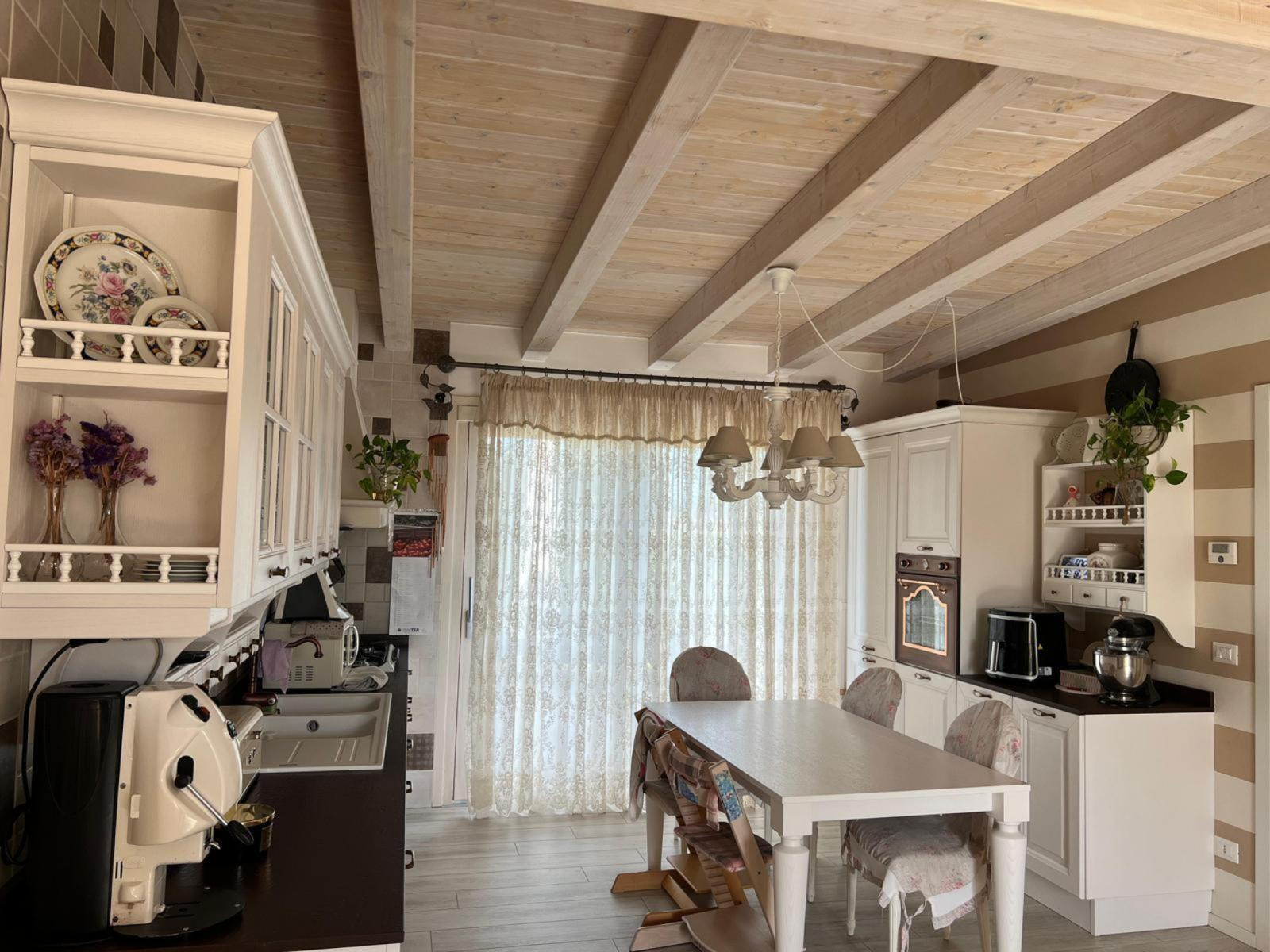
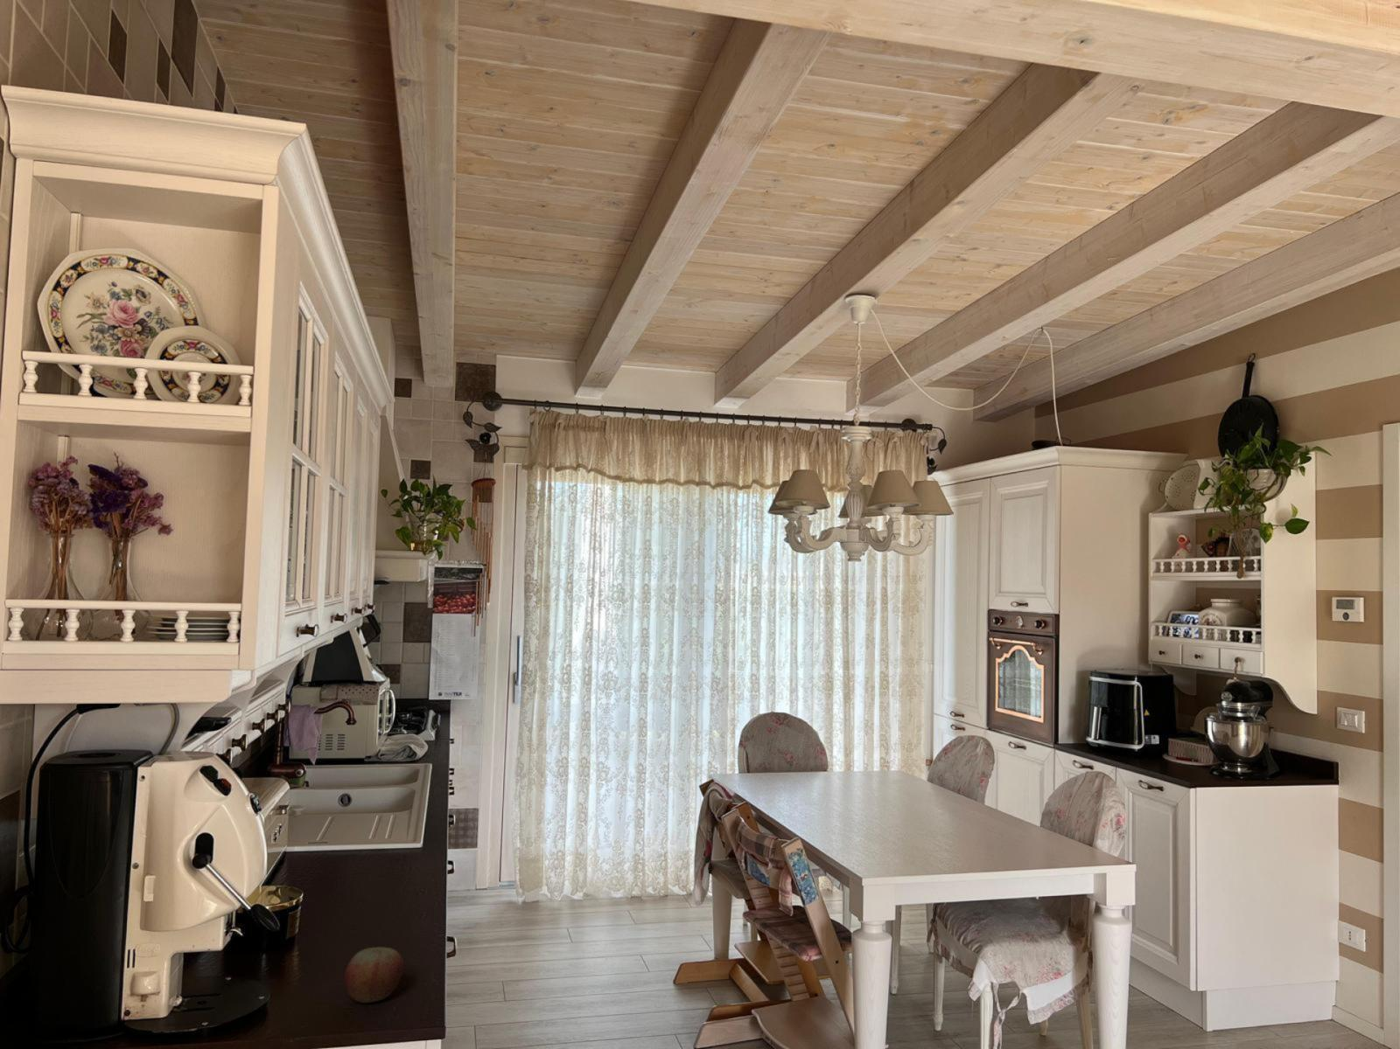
+ apple (375, 973)
